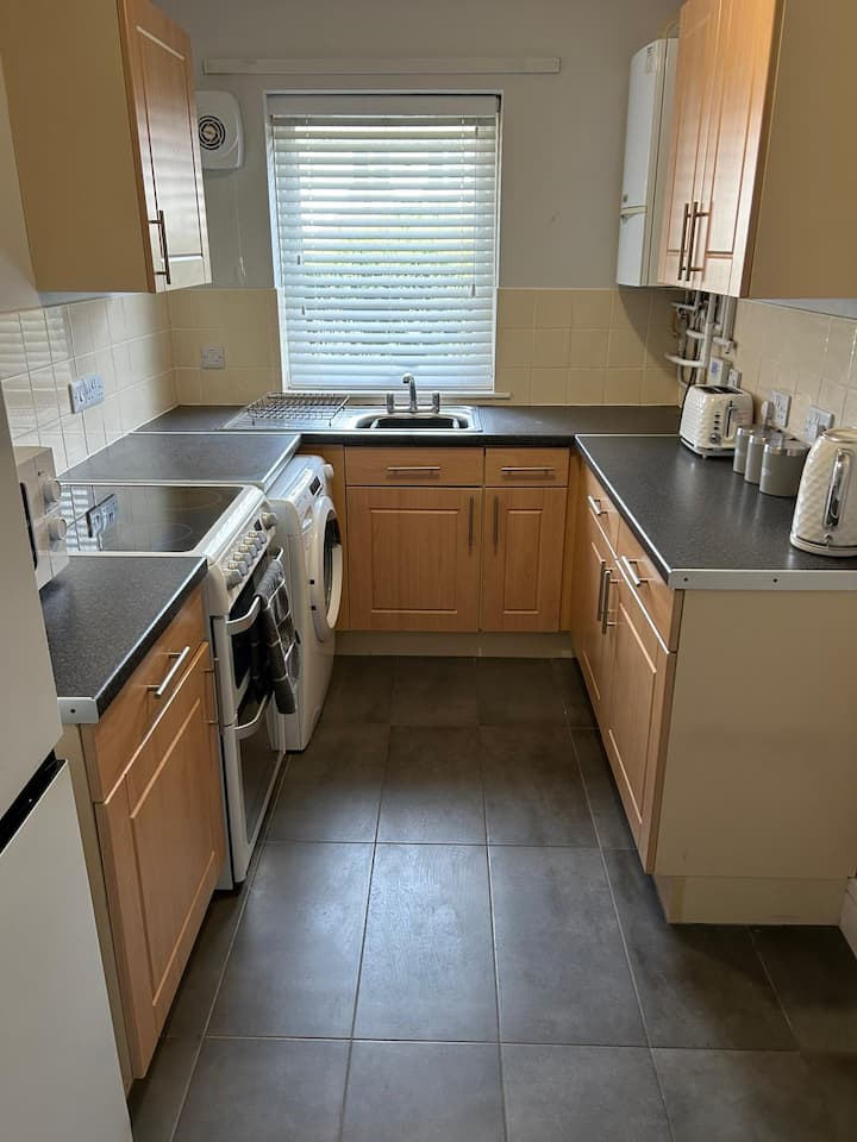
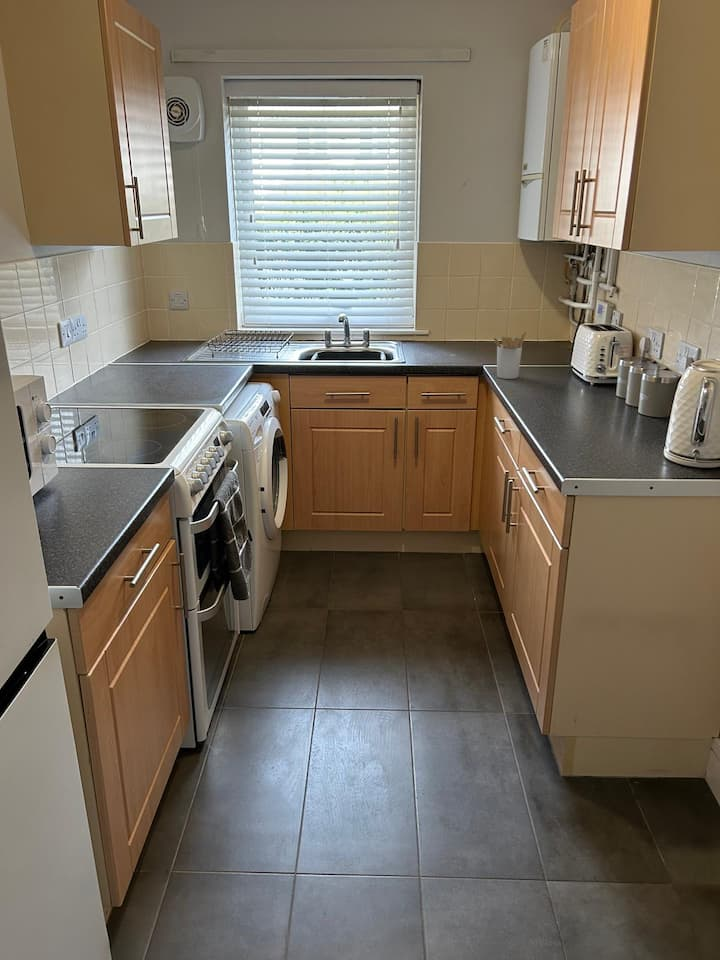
+ utensil holder (509, 355)
